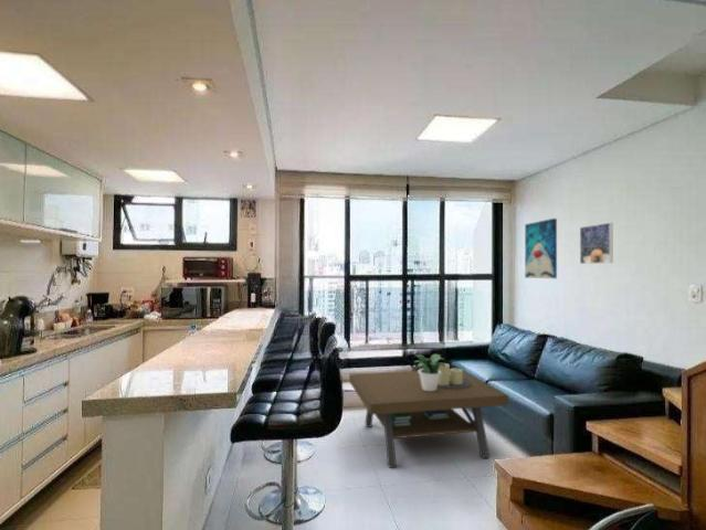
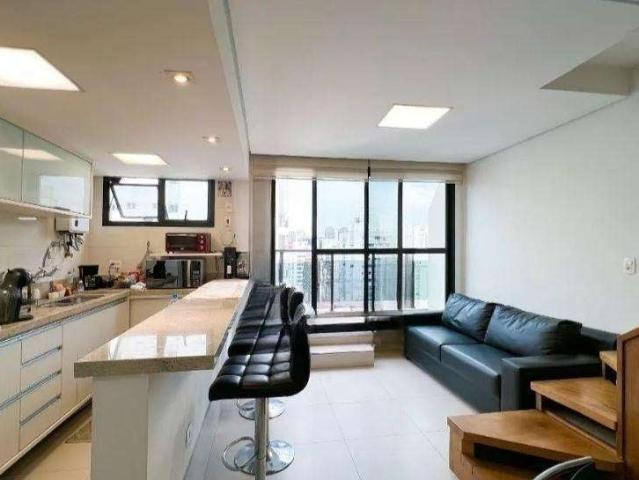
- wall art (539, 250)
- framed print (596, 244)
- coffee table (421, 401)
- potted plant (430, 371)
